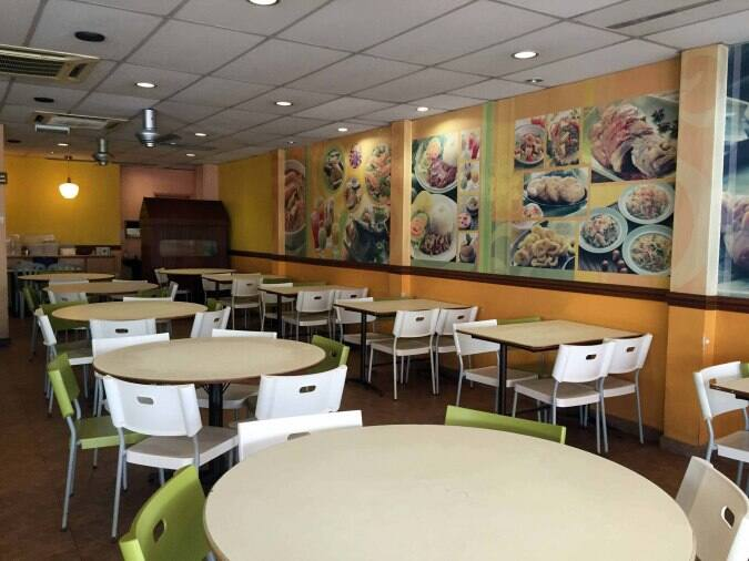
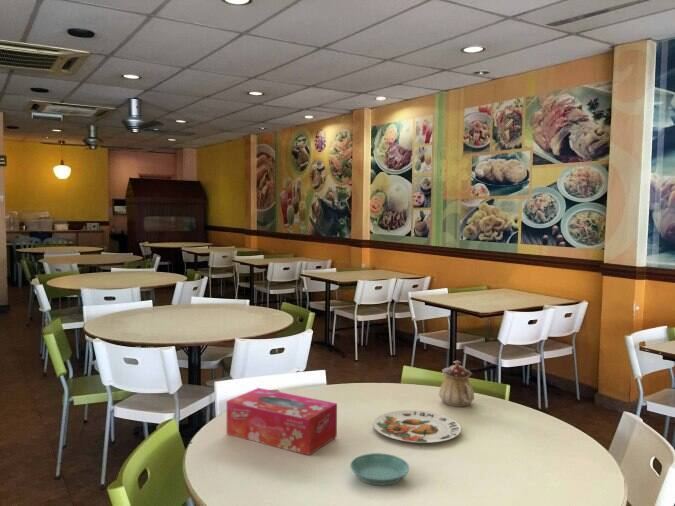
+ plate (416, 426)
+ saucer (379, 470)
+ tissue box (281, 418)
+ teapot (457, 382)
